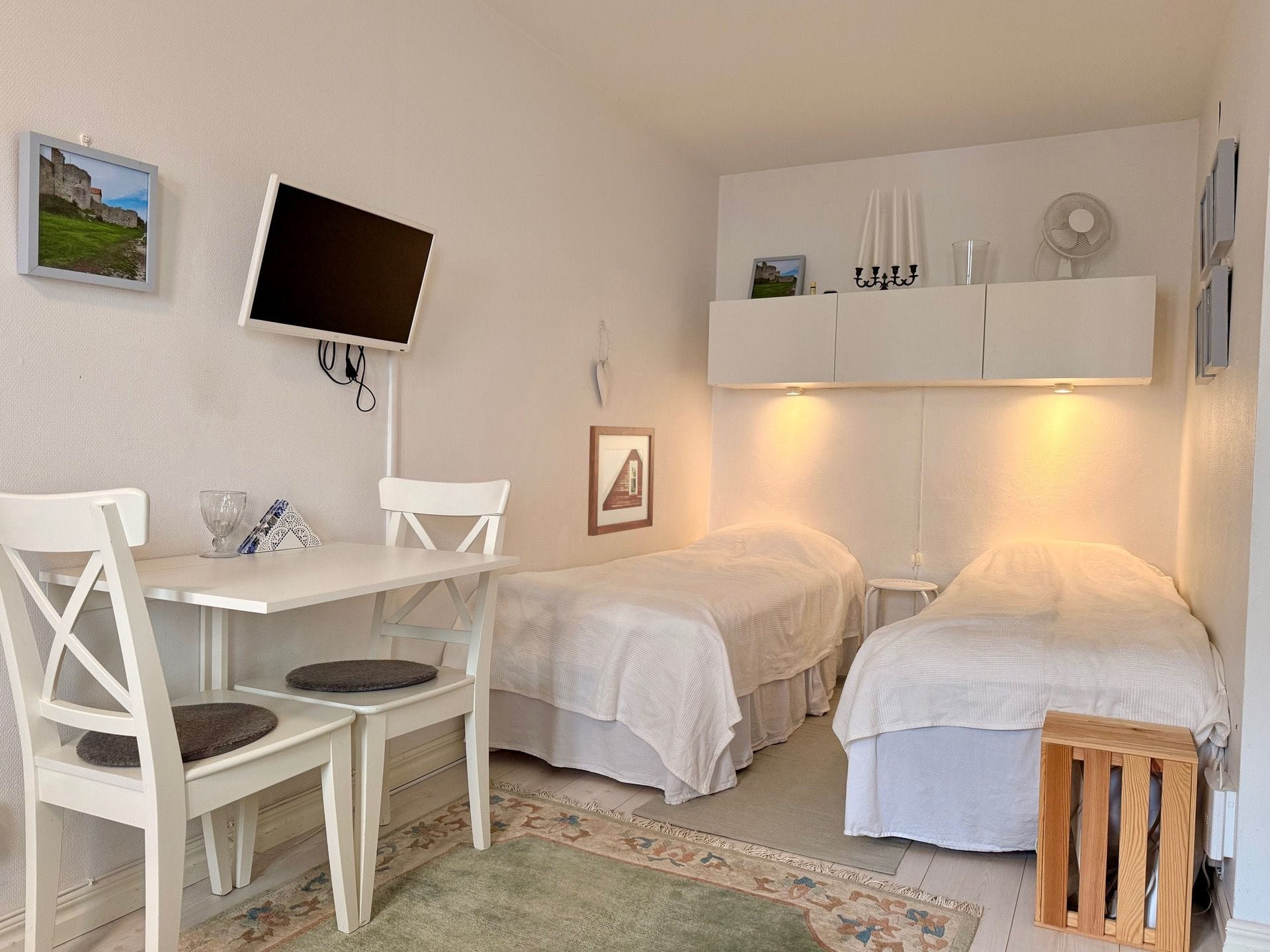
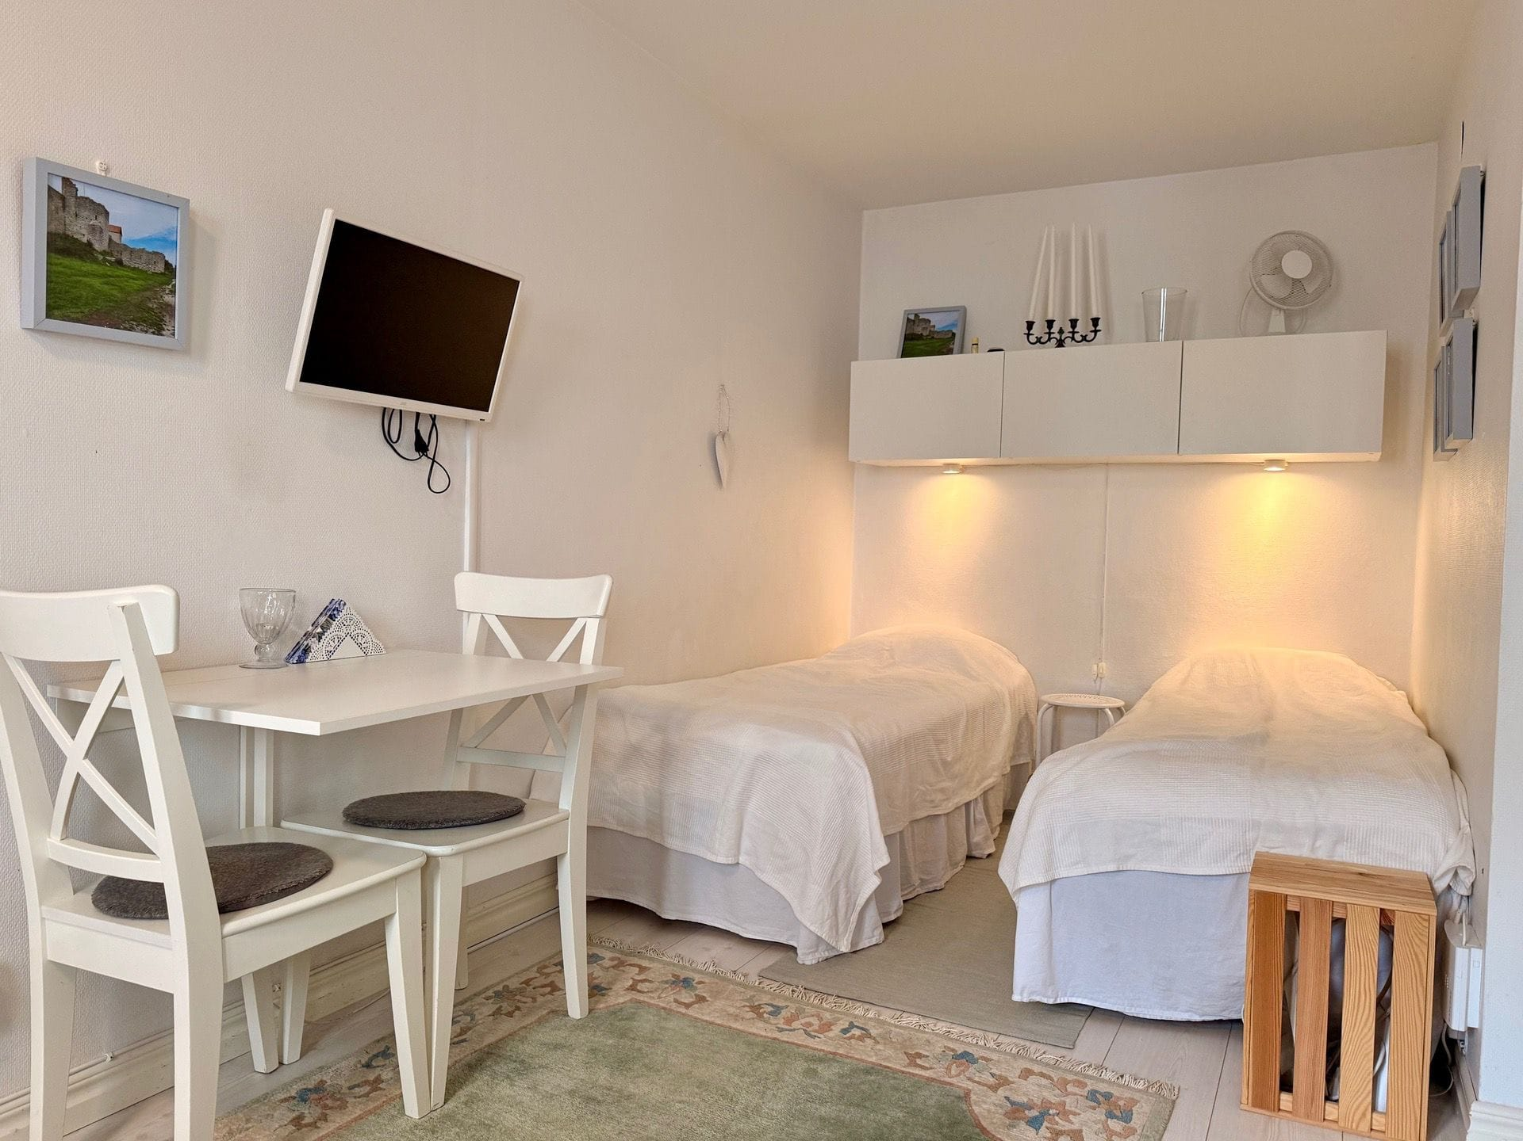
- picture frame (623, 479)
